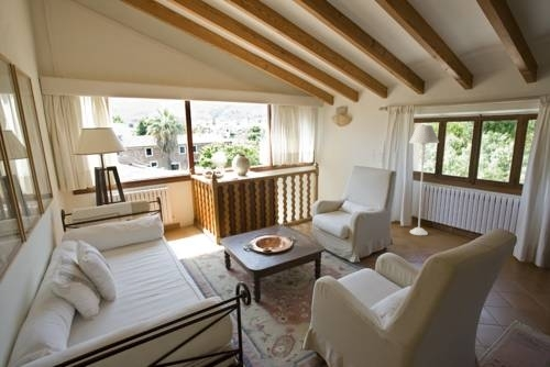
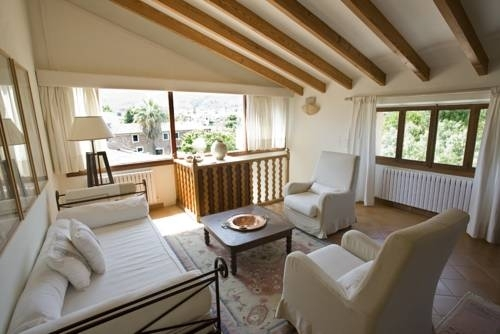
- floor lamp (421, 180)
